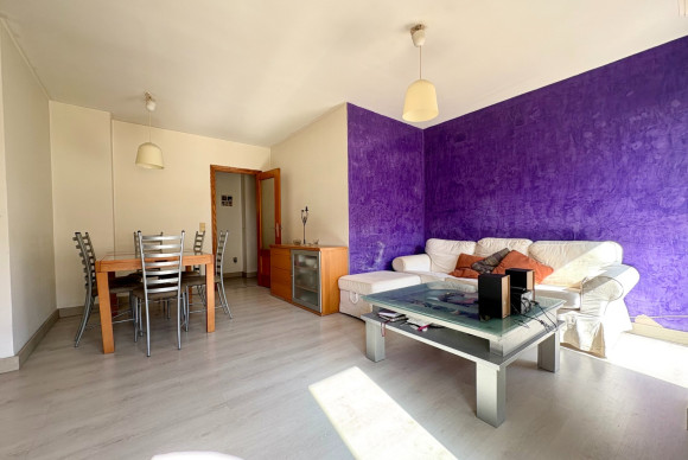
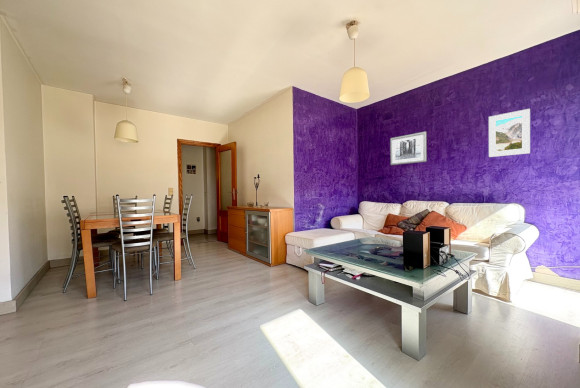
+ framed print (508, 134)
+ wall art (407, 149)
